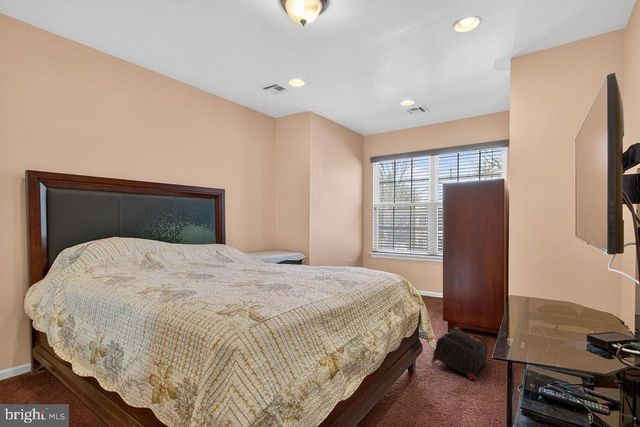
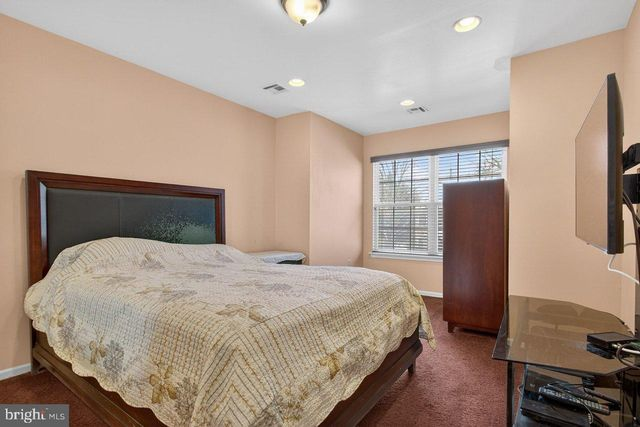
- backpack (459, 347)
